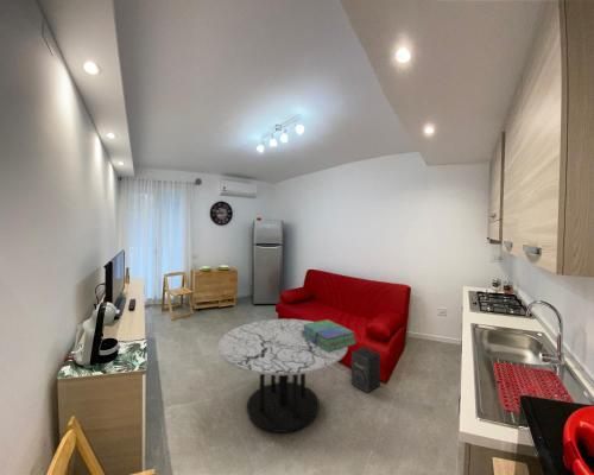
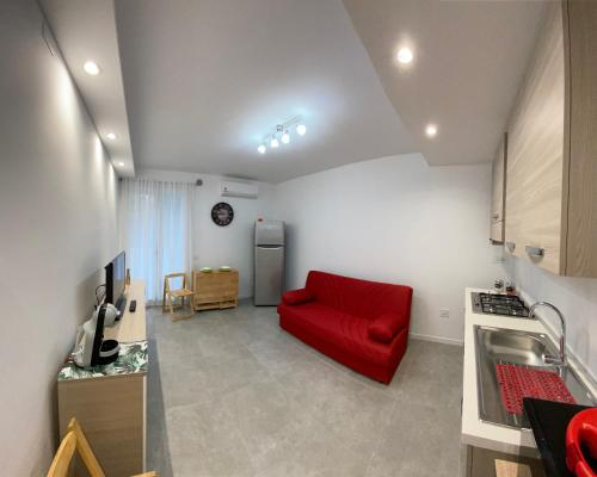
- coffee table (283, 373)
- stack of books (327, 332)
- speaker (365, 368)
